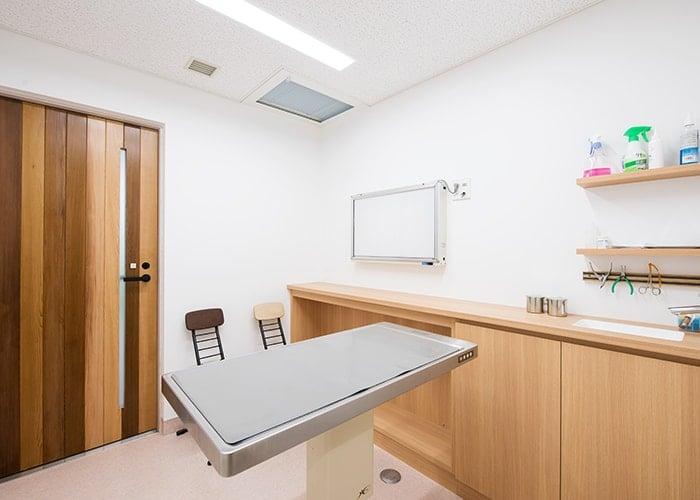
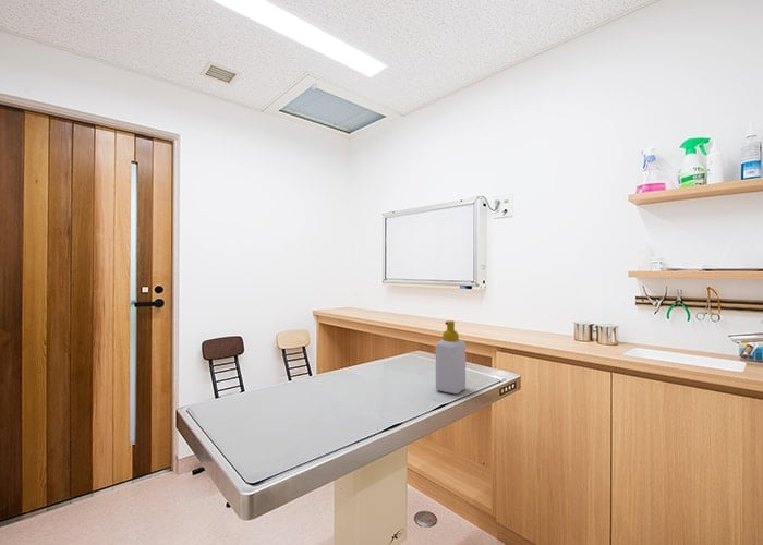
+ soap bottle (450, 355)
